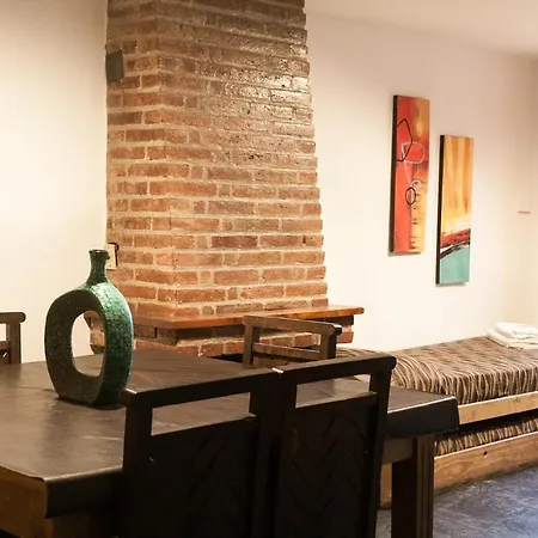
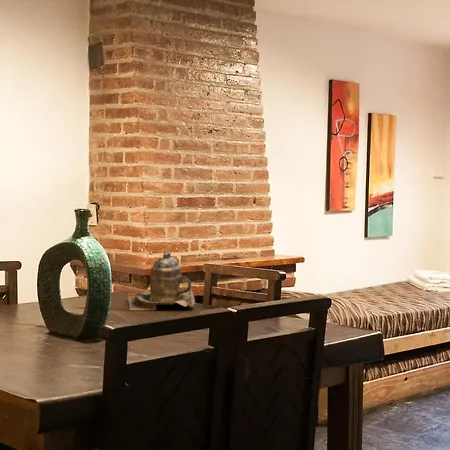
+ teapot (160, 278)
